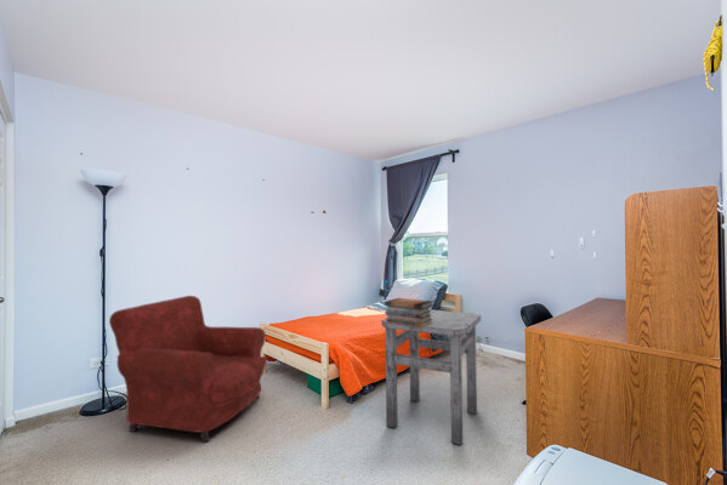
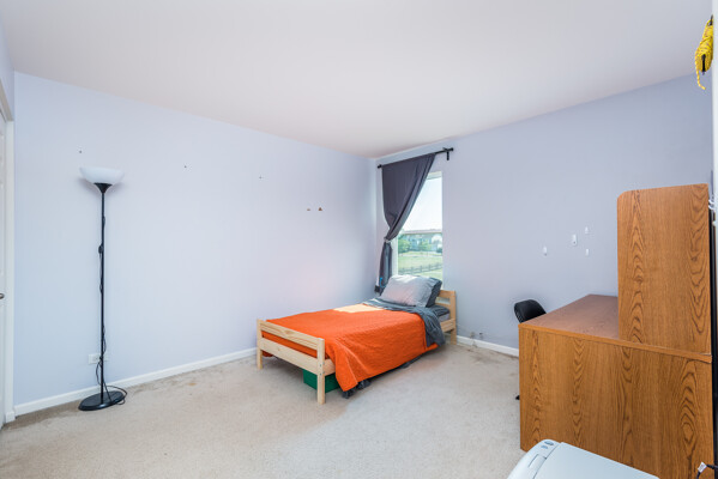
- book stack (408, 310)
- armchair (199, 356)
- side table (432, 367)
